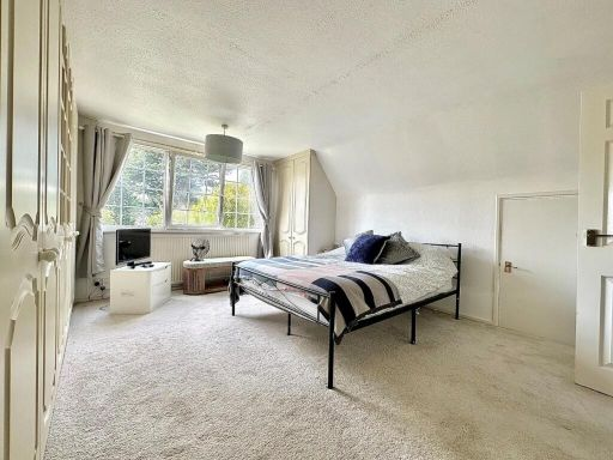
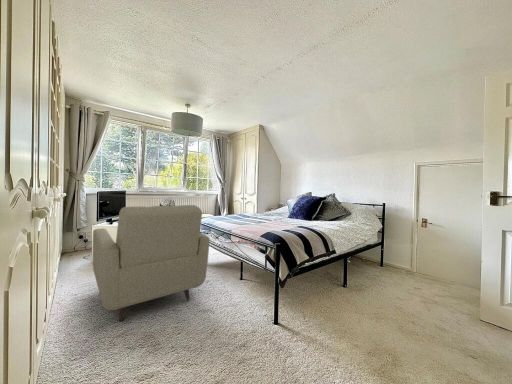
+ chair (149, 249)
